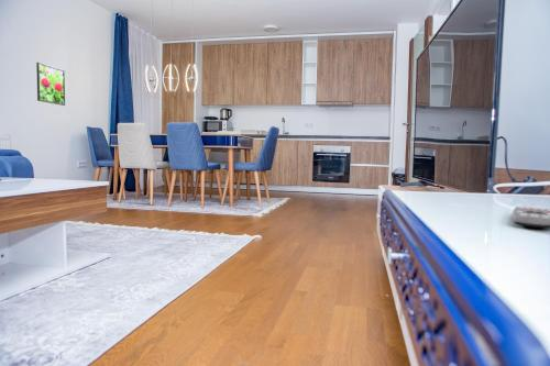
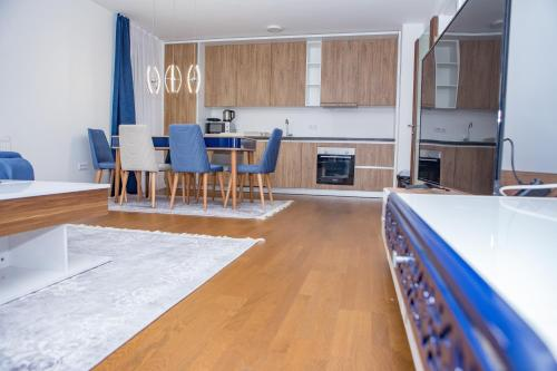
- remote control (534, 217)
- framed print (51, 85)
